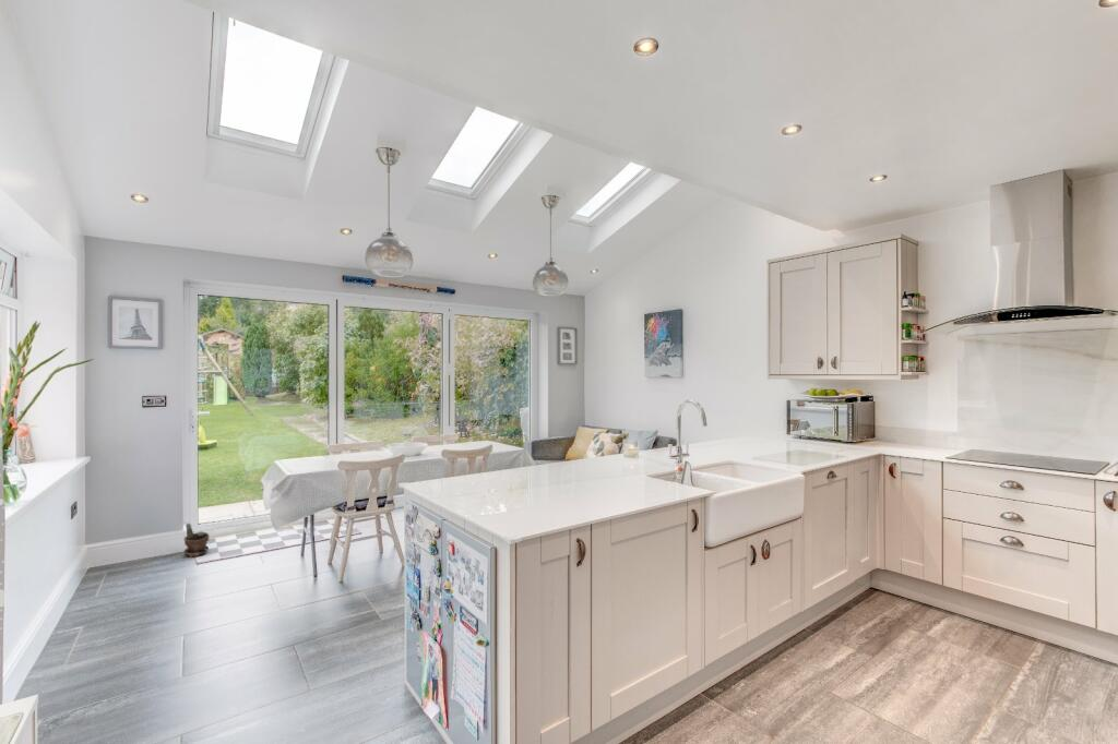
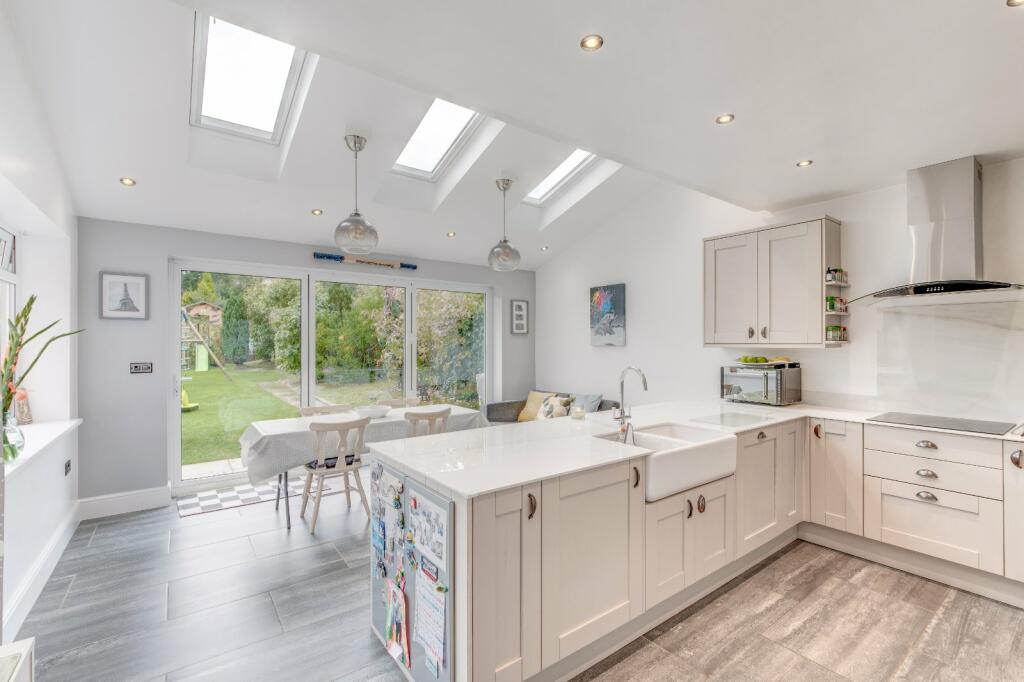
- potted plant (197, 537)
